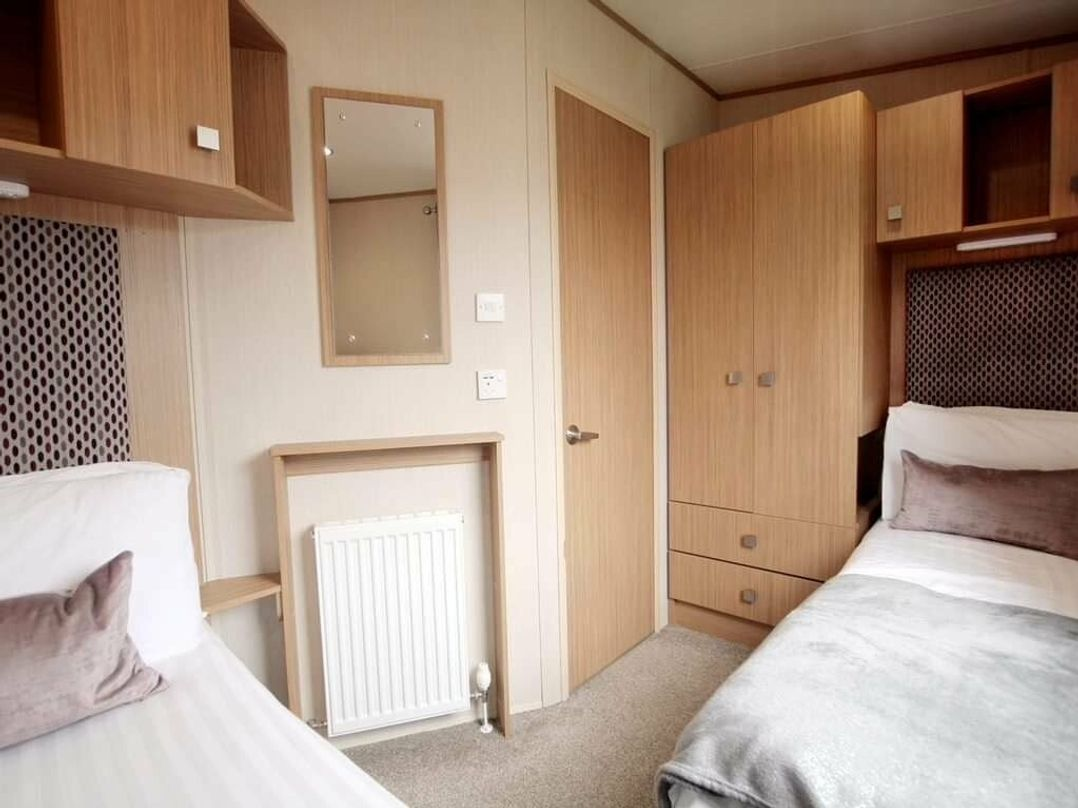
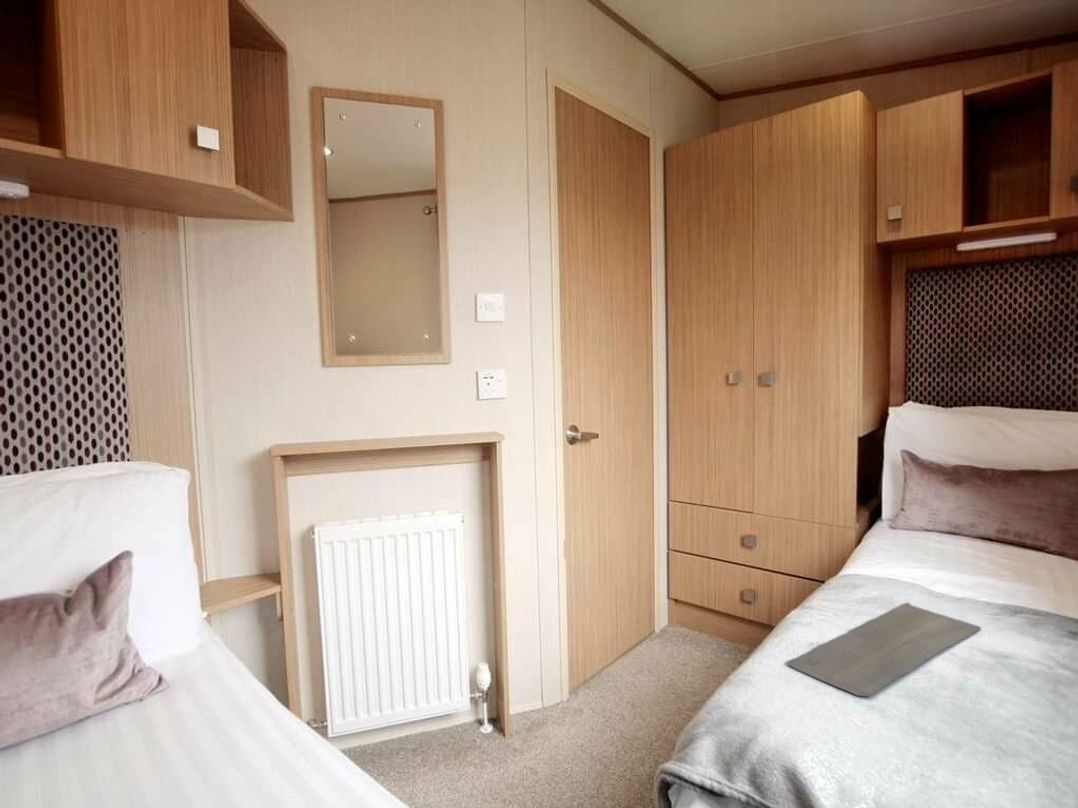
+ bath mat (888, 643)
